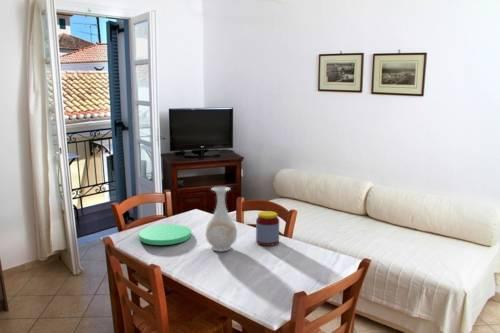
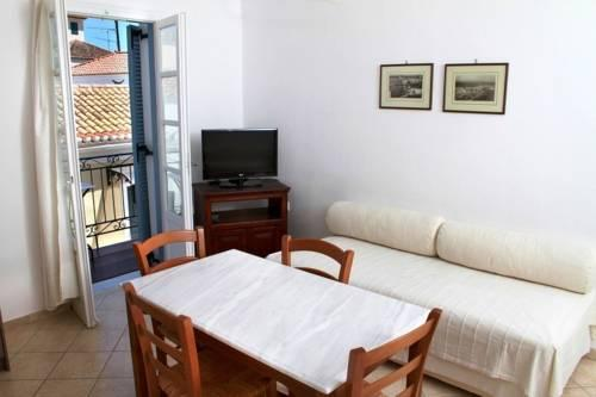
- jar (267, 227)
- plate (165, 234)
- vase (221, 218)
